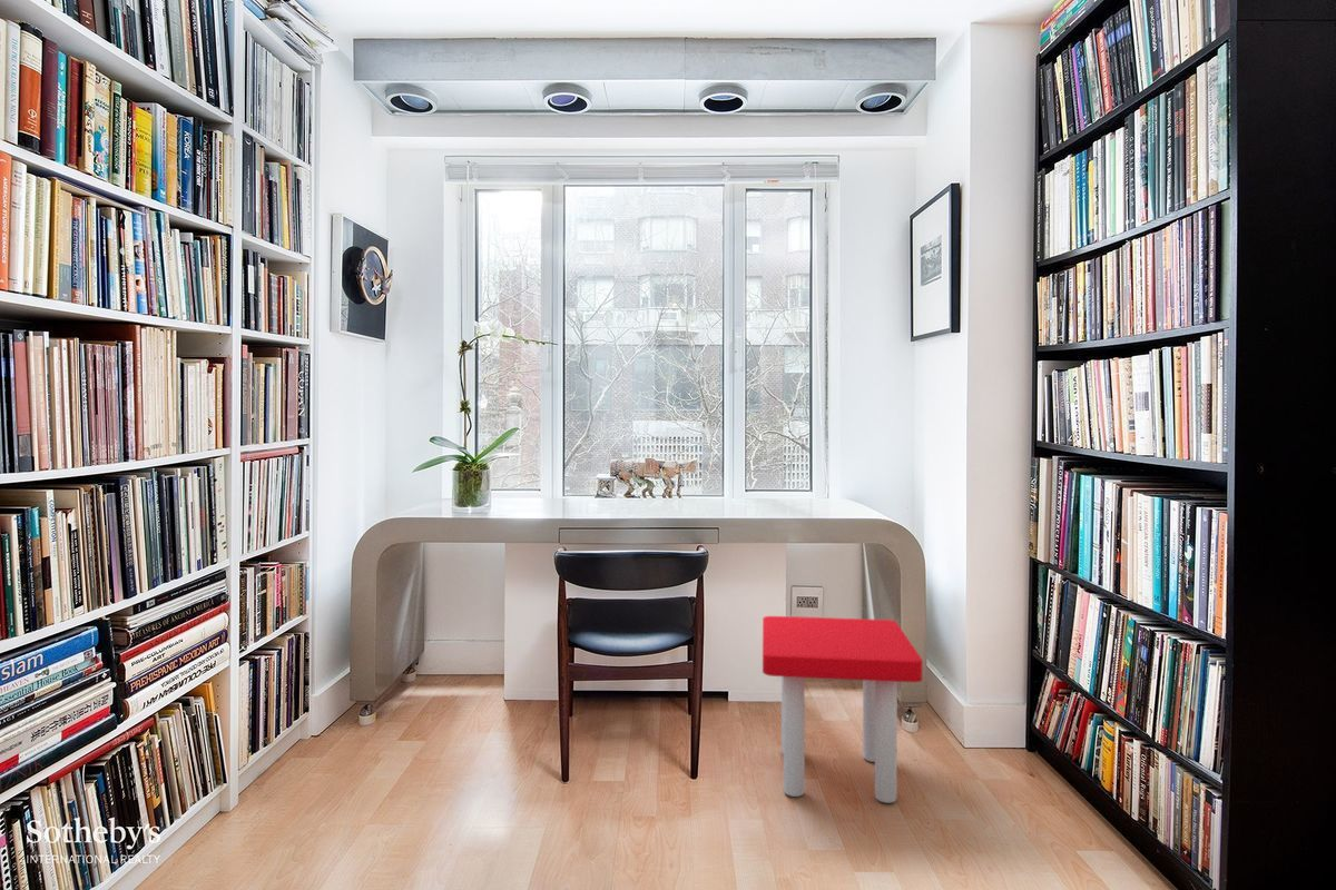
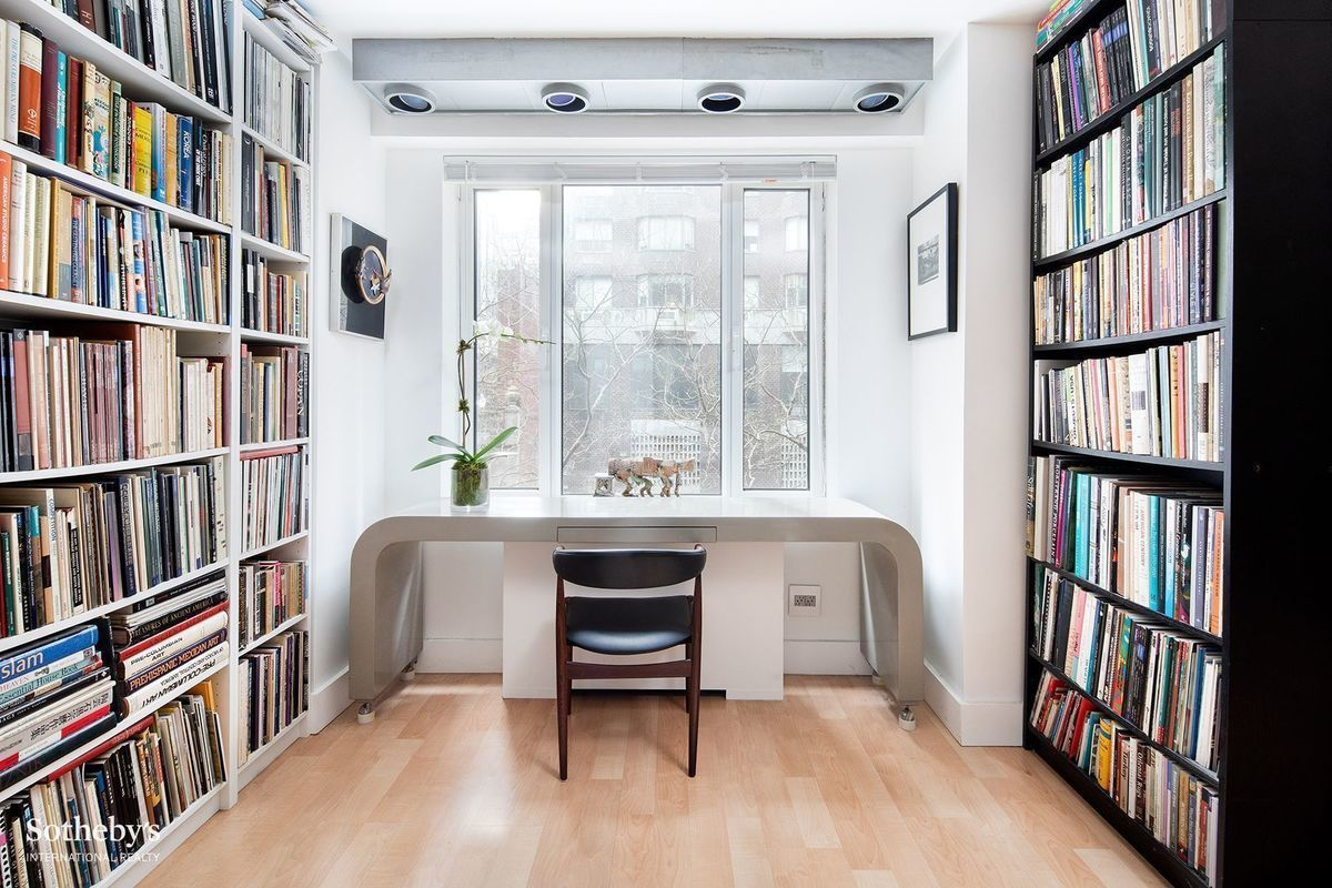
- stool (841, 679)
